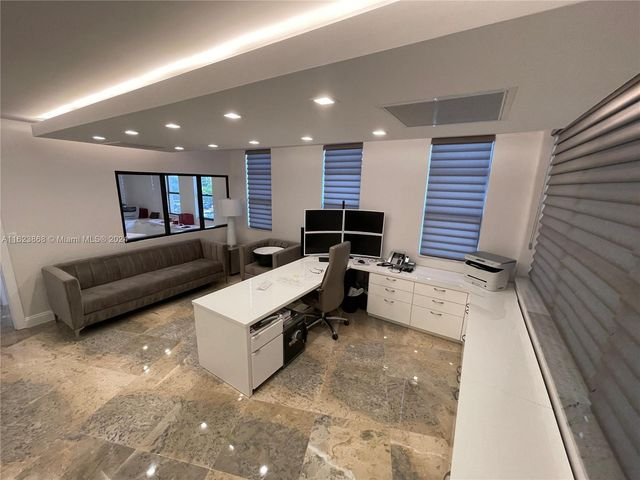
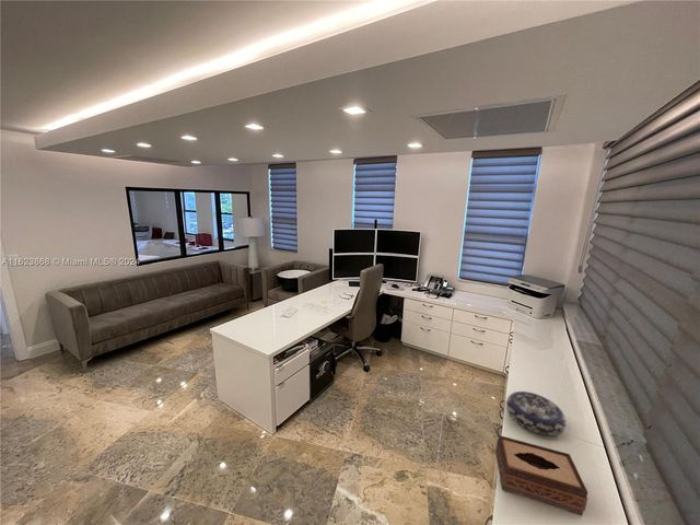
+ tissue box (536, 471)
+ decorative bowl (534, 411)
